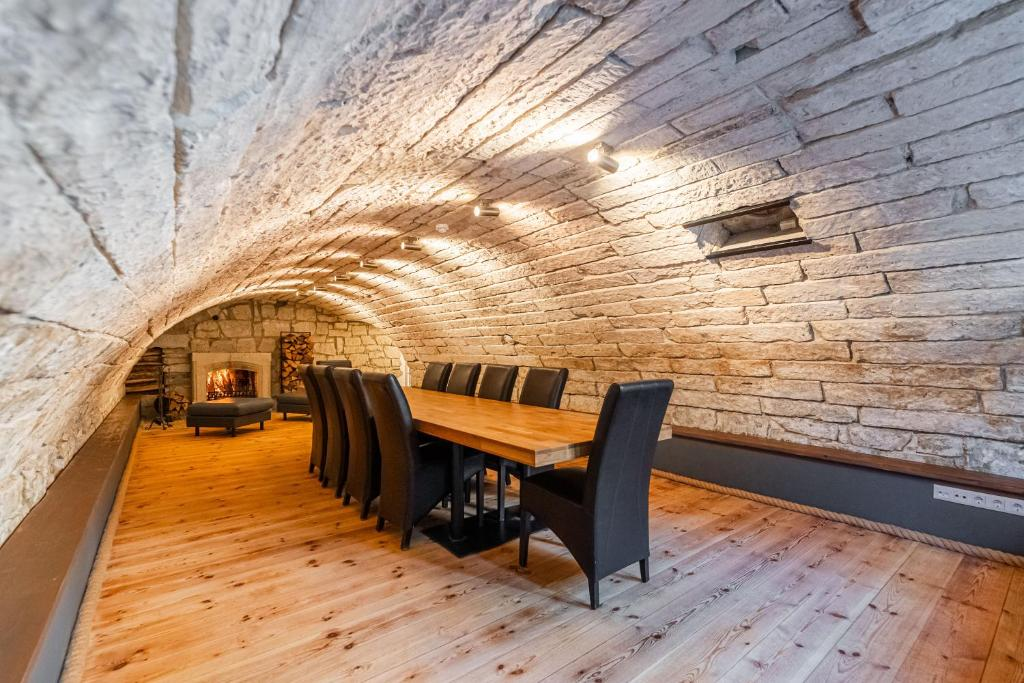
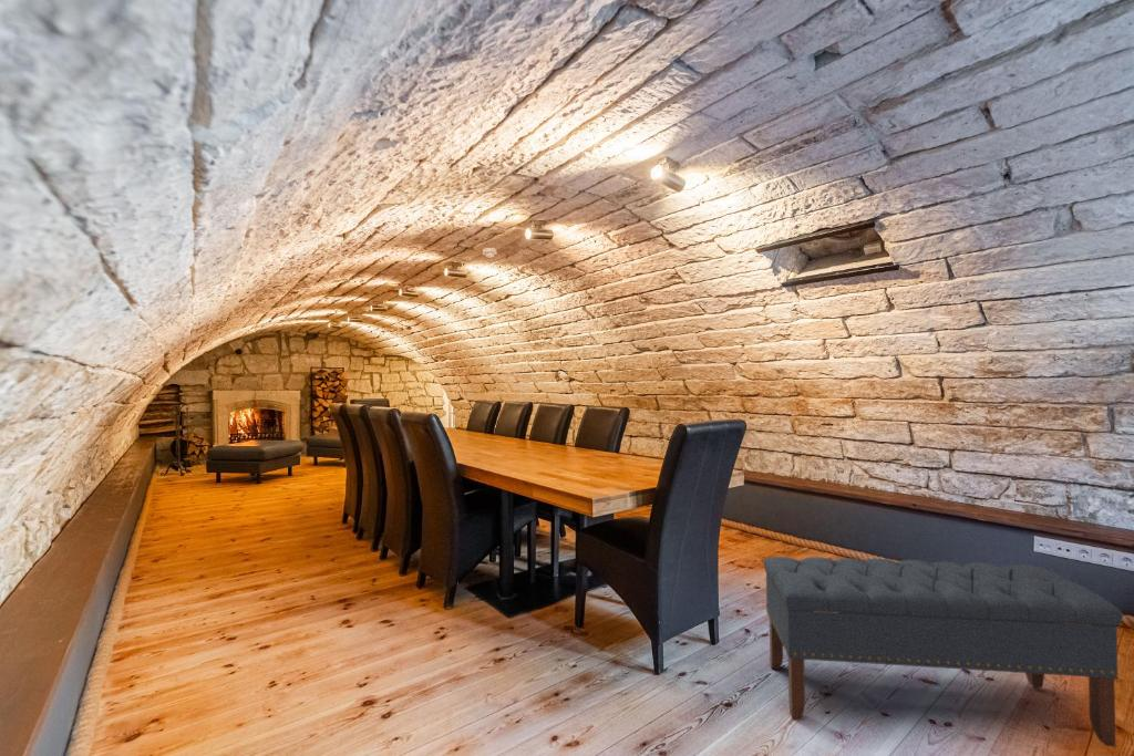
+ bench (919, 636)
